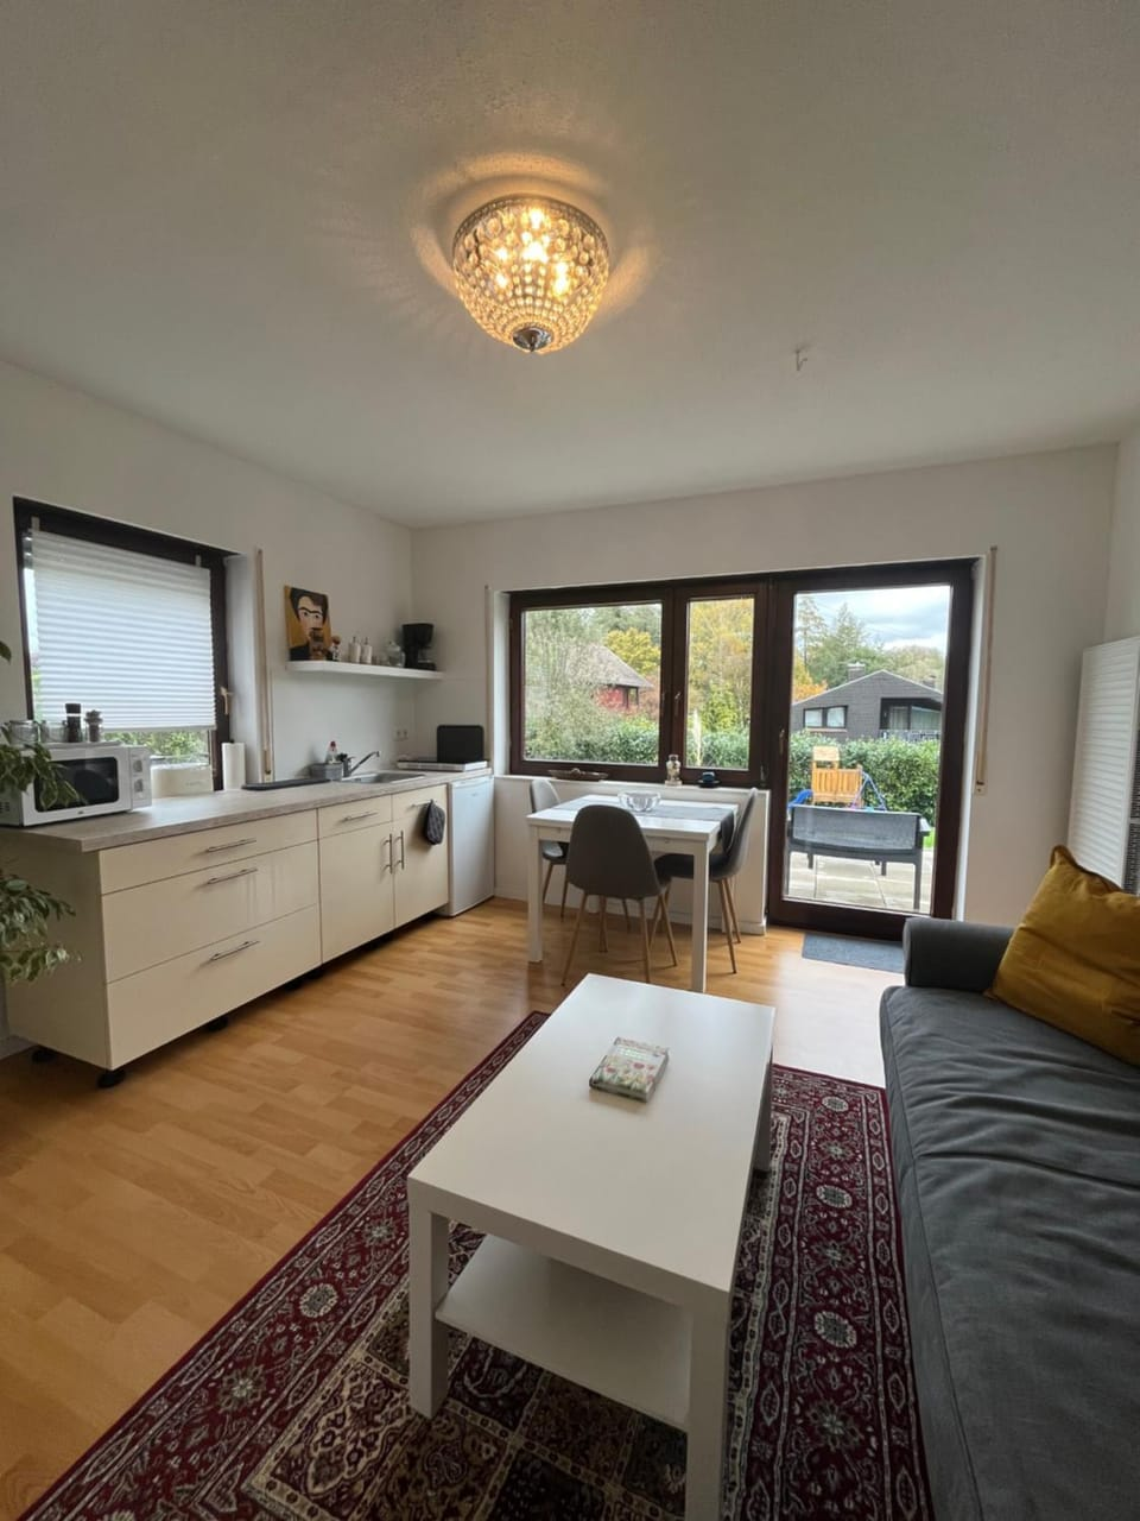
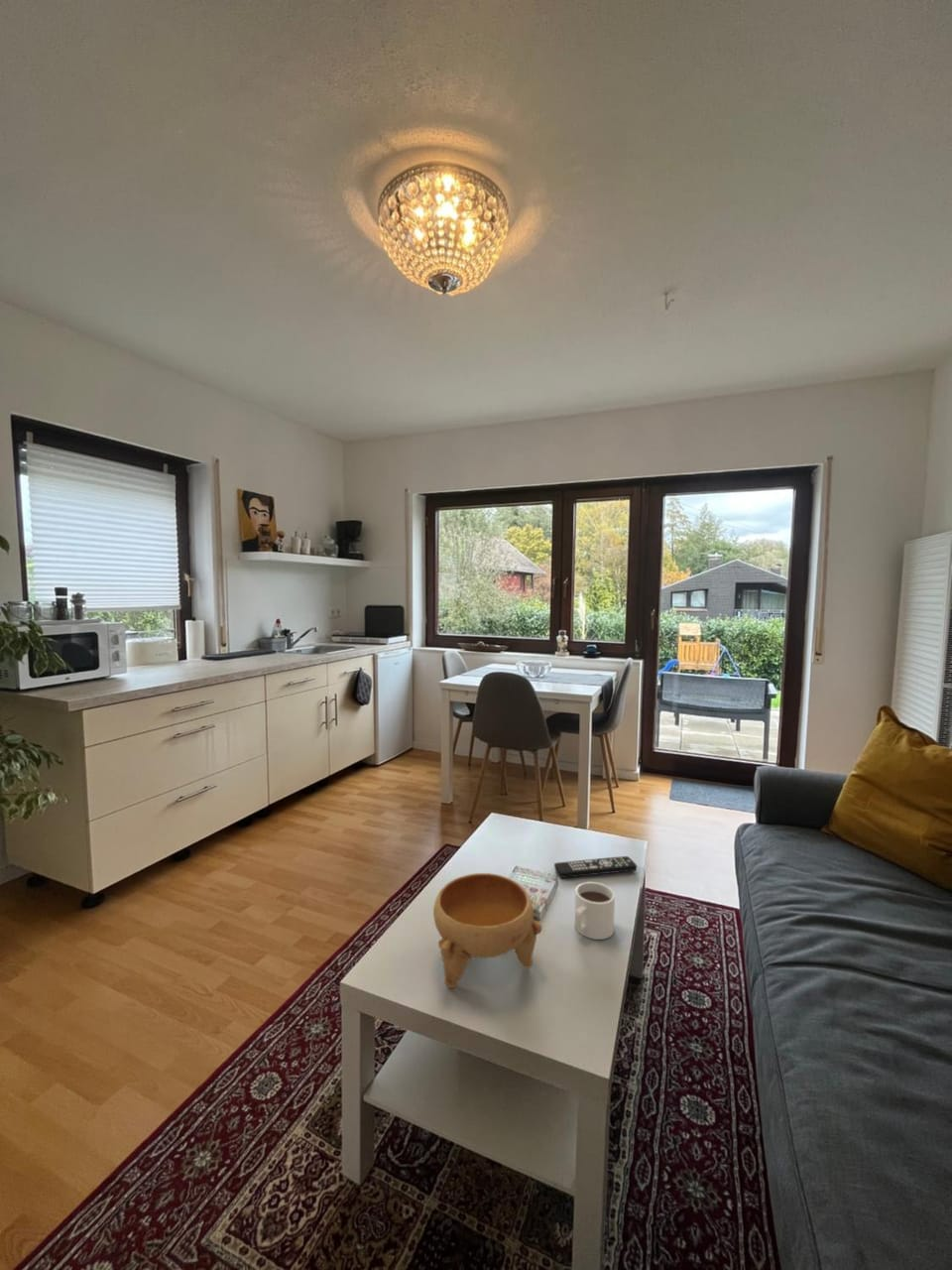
+ mug (593, 912)
+ bowl (484, 925)
+ remote control (595, 867)
